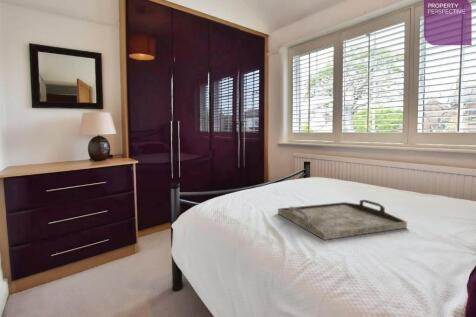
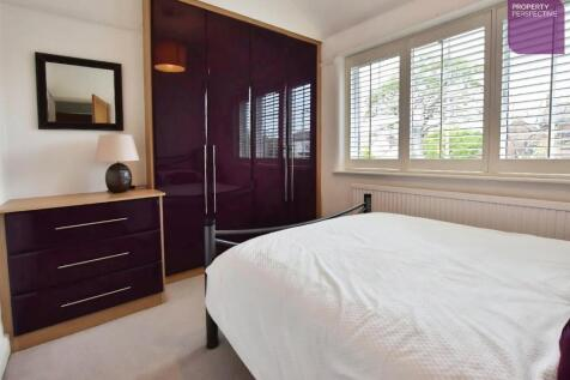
- serving tray (336, 212)
